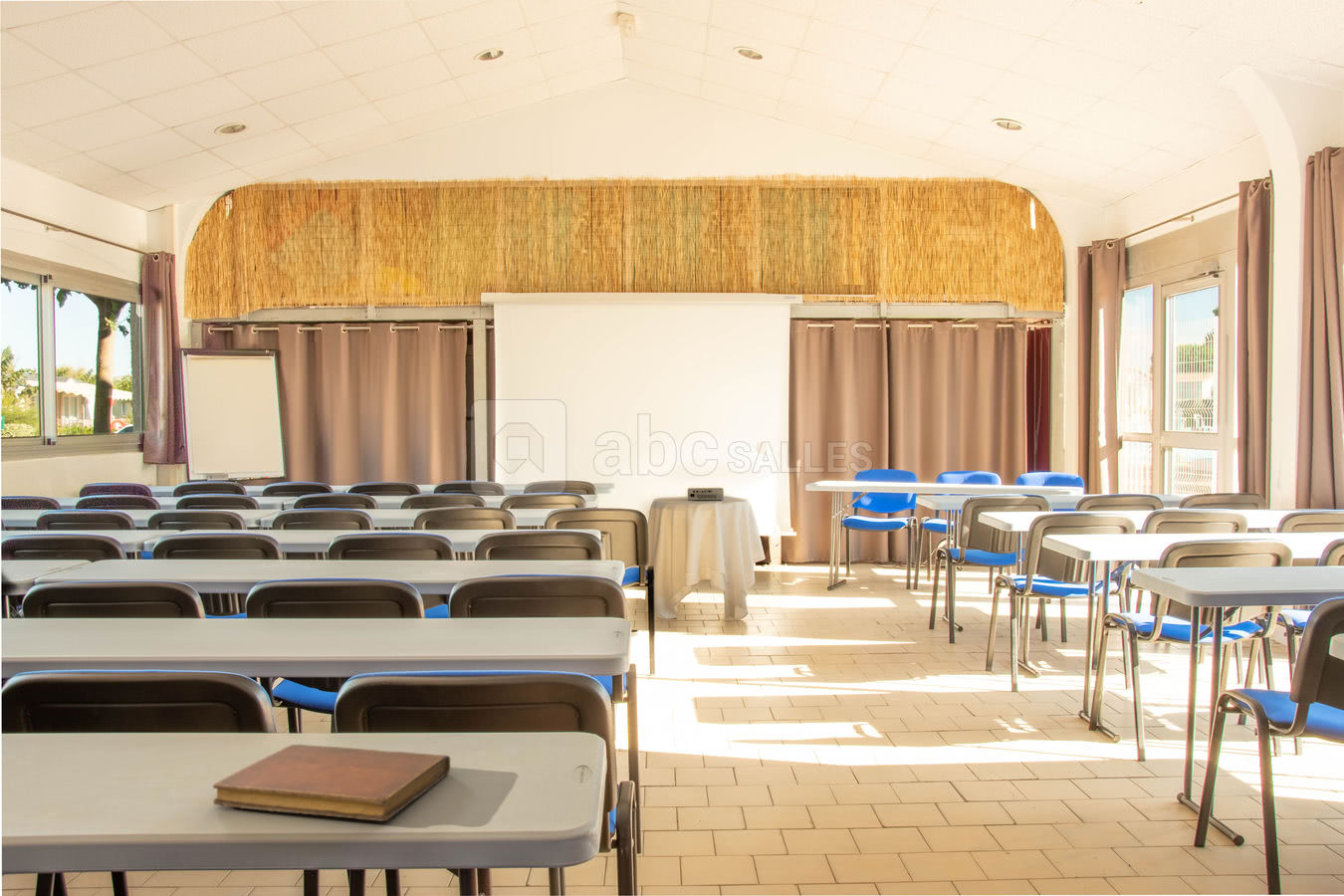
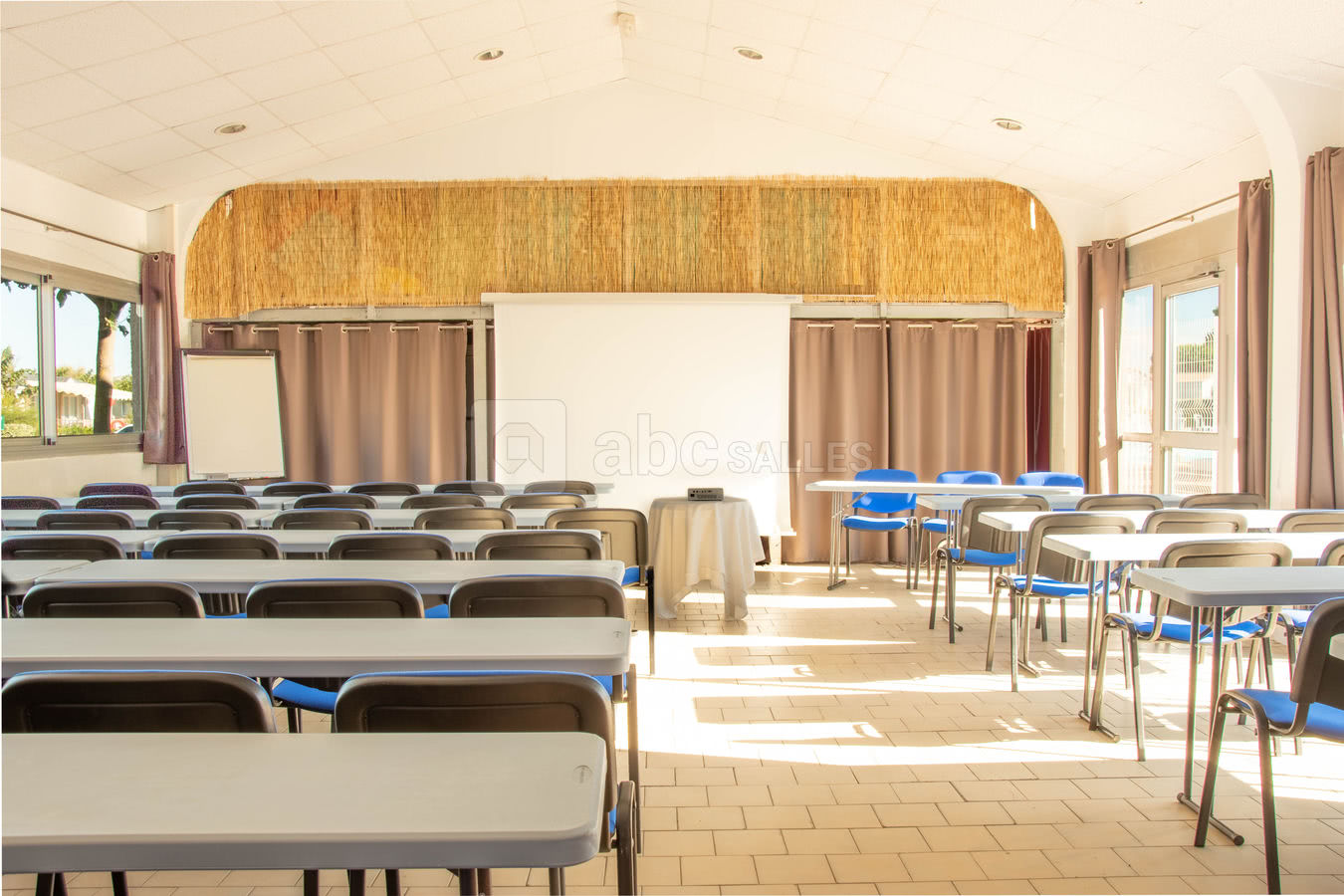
- notebook (336, 778)
